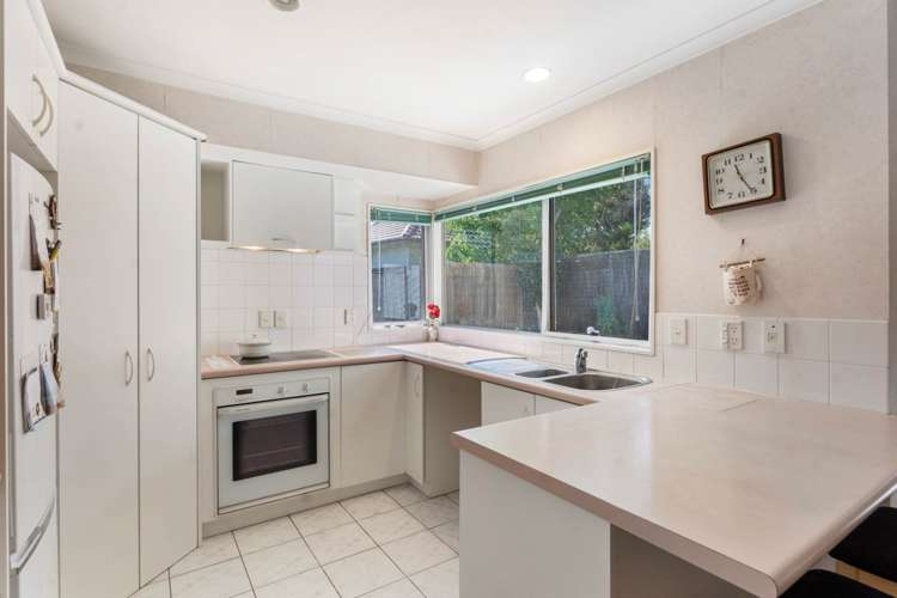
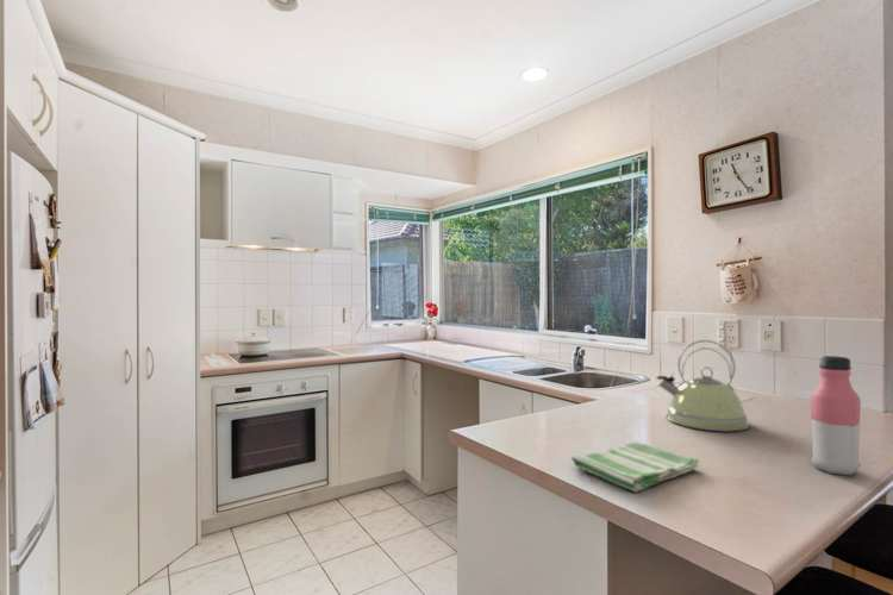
+ water bottle (835, 413)
+ dish towel (633, 462)
+ kettle (700, 380)
